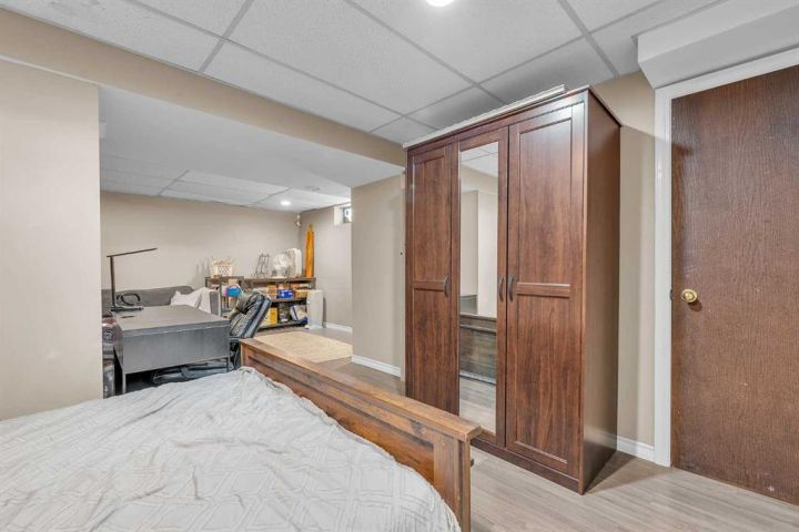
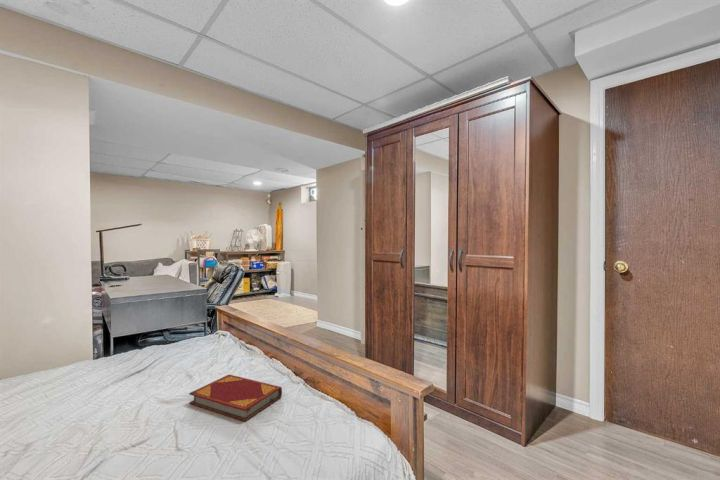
+ hardback book (236, 395)
